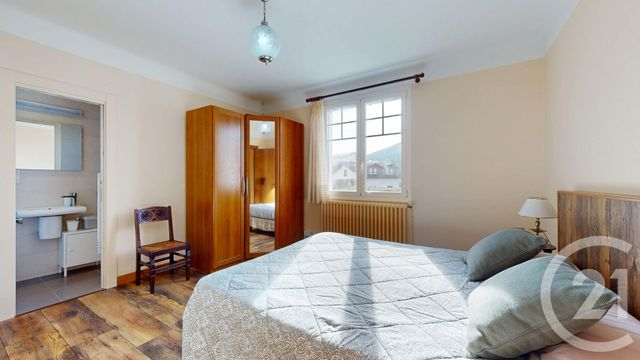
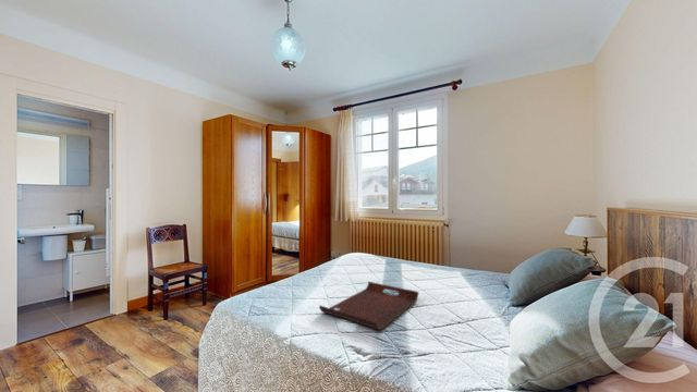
+ serving tray (371, 302)
